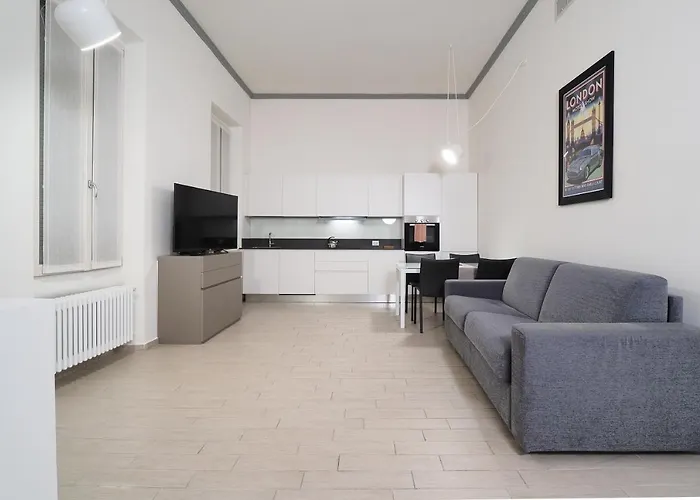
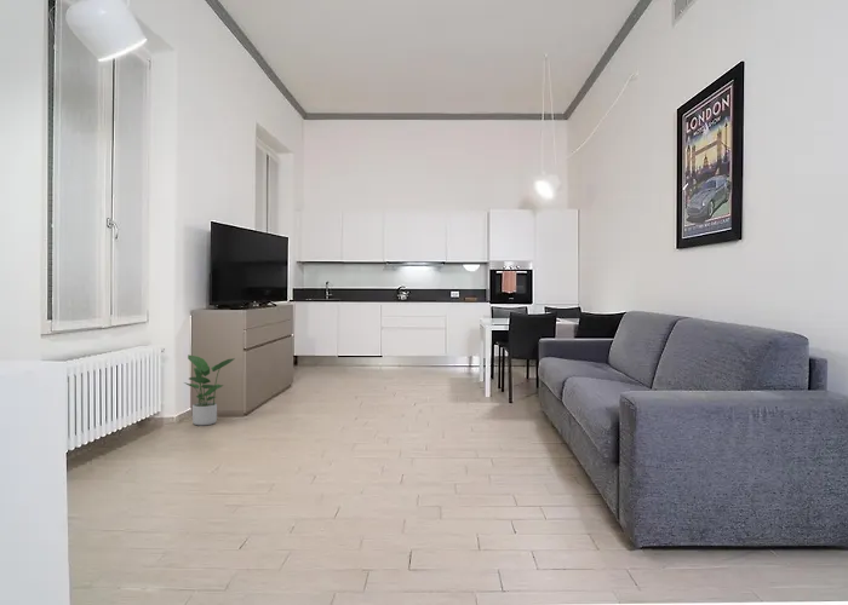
+ potted plant (204, 390)
